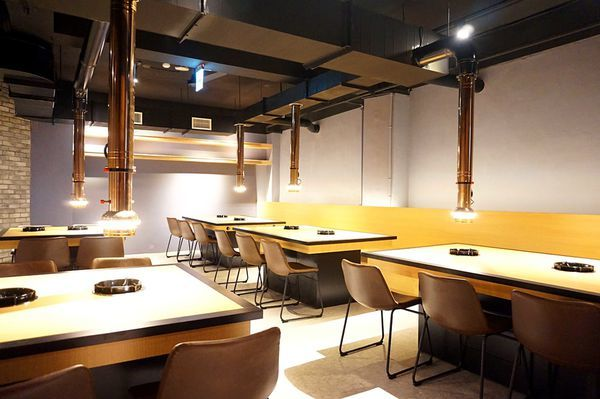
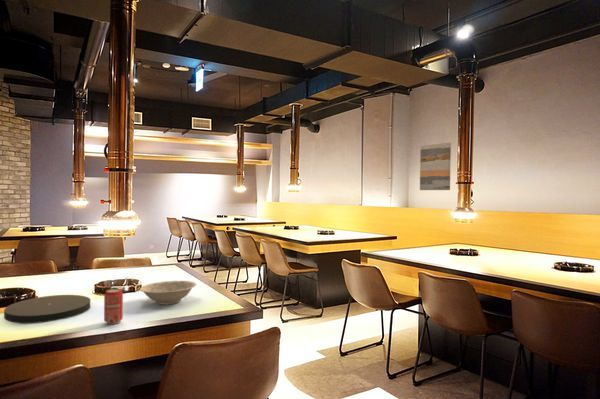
+ beverage can (113, 306)
+ wall art (434, 167)
+ plate (49, 307)
+ bowl (168, 293)
